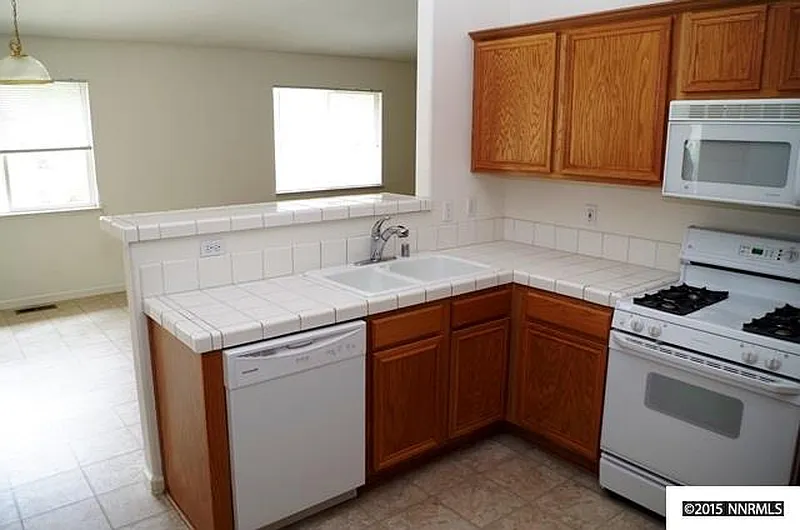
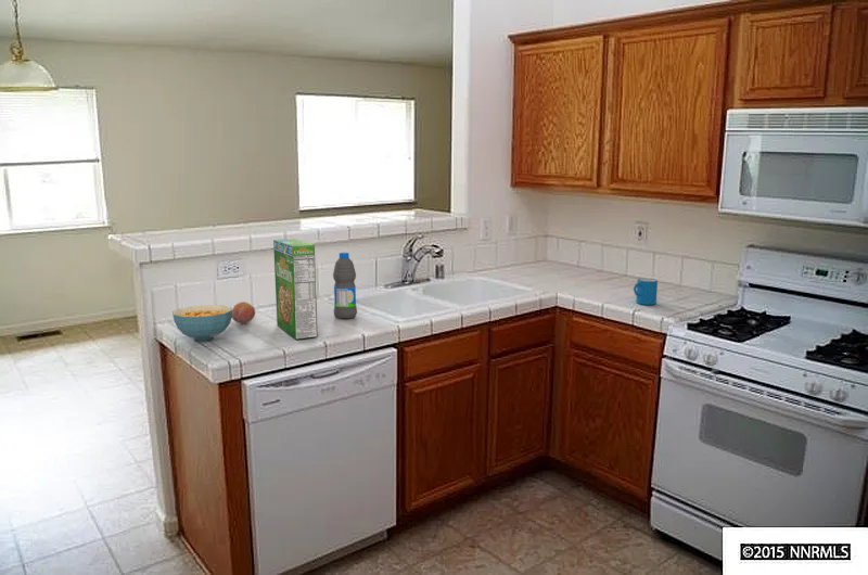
+ fruit (242, 312)
+ mug (643, 292)
+ cereal bowl (203, 324)
+ cereal box (294, 286)
+ water bottle (344, 284)
